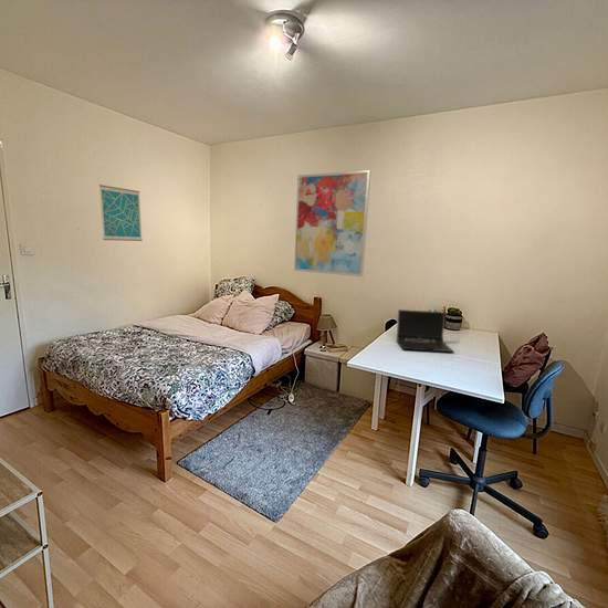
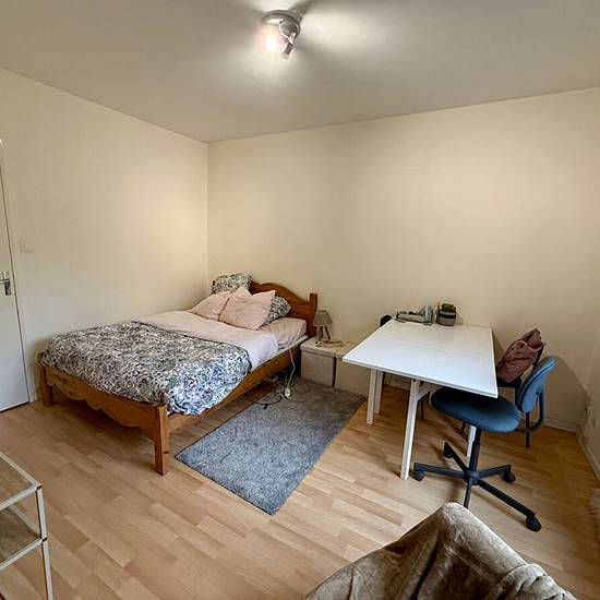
- wall art (329, 224)
- laptop computer (424, 329)
- wall art (122, 214)
